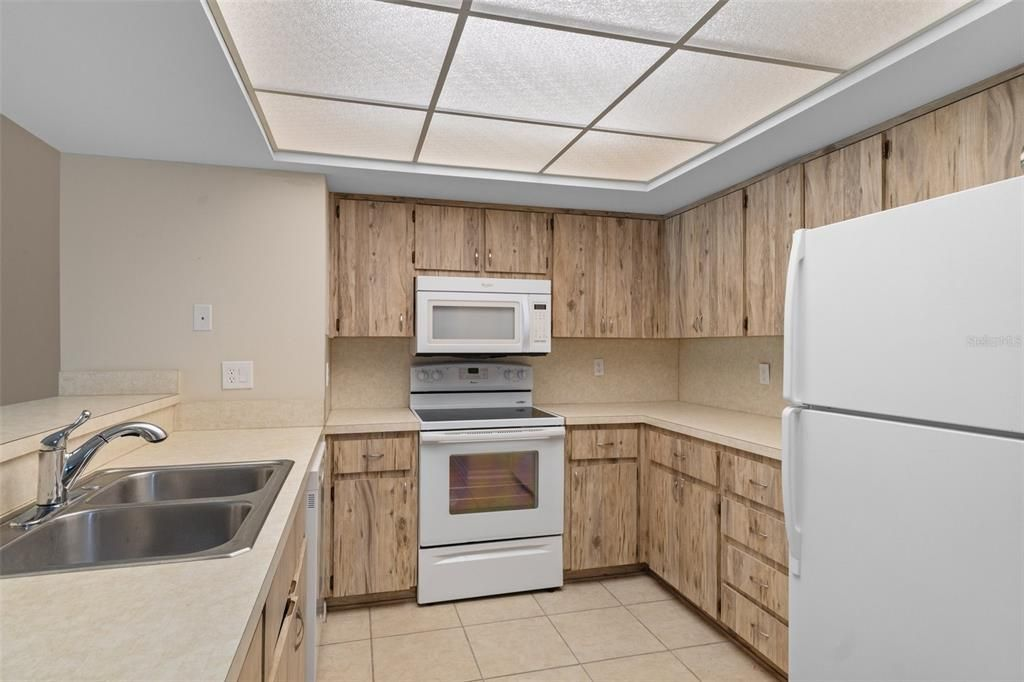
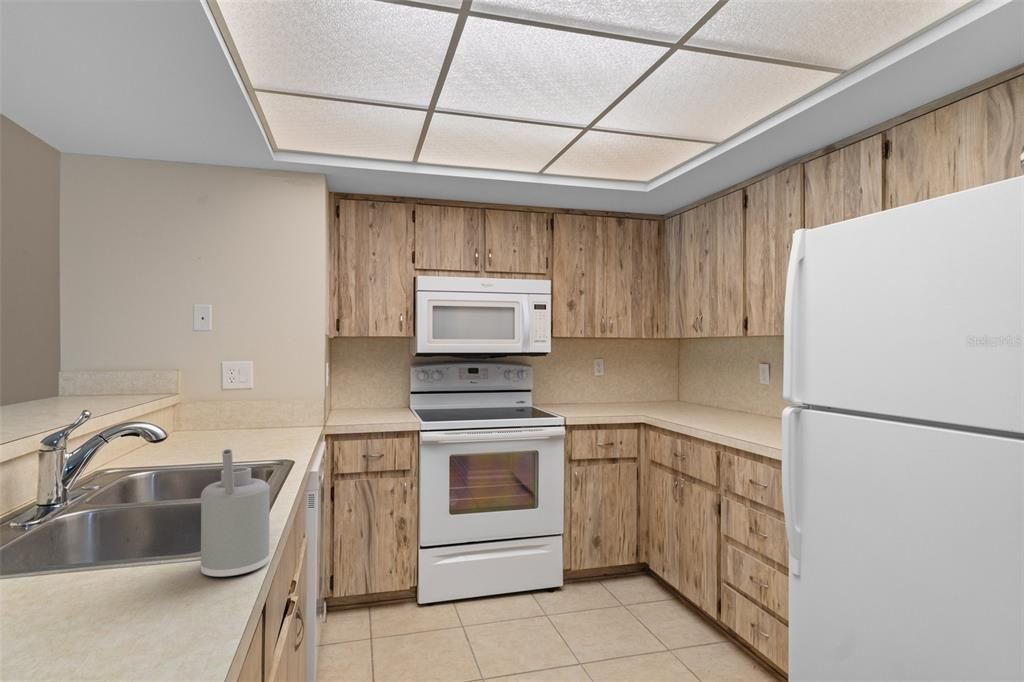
+ soap dispenser (234, 506)
